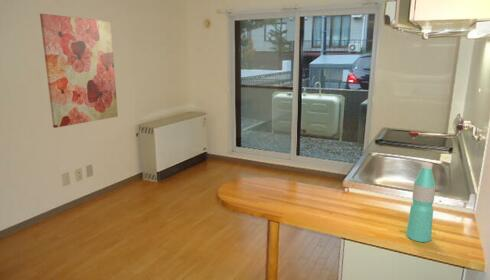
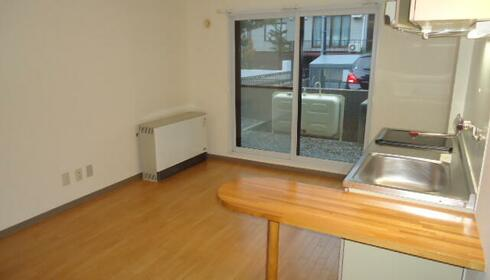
- wall art (83, 71)
- water bottle (422, 200)
